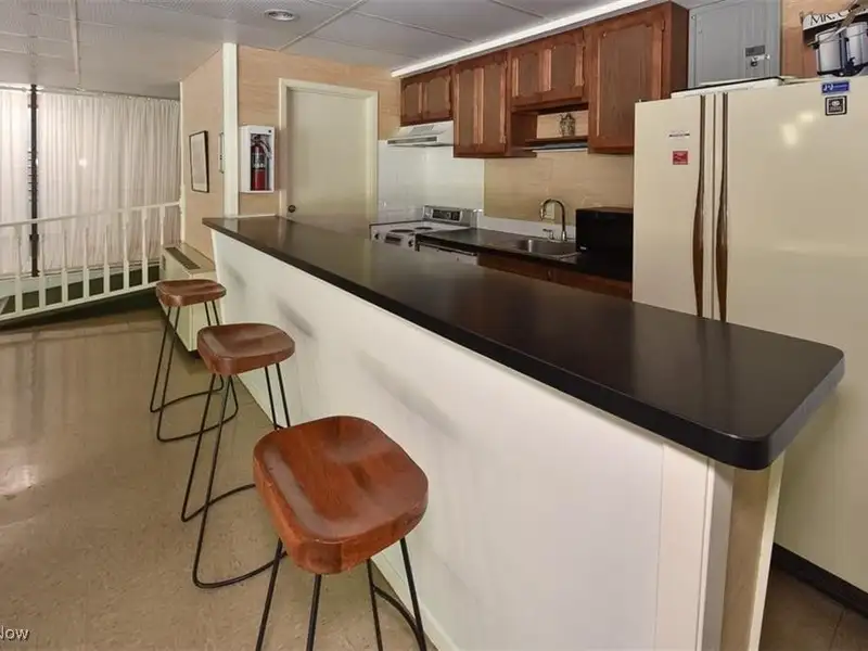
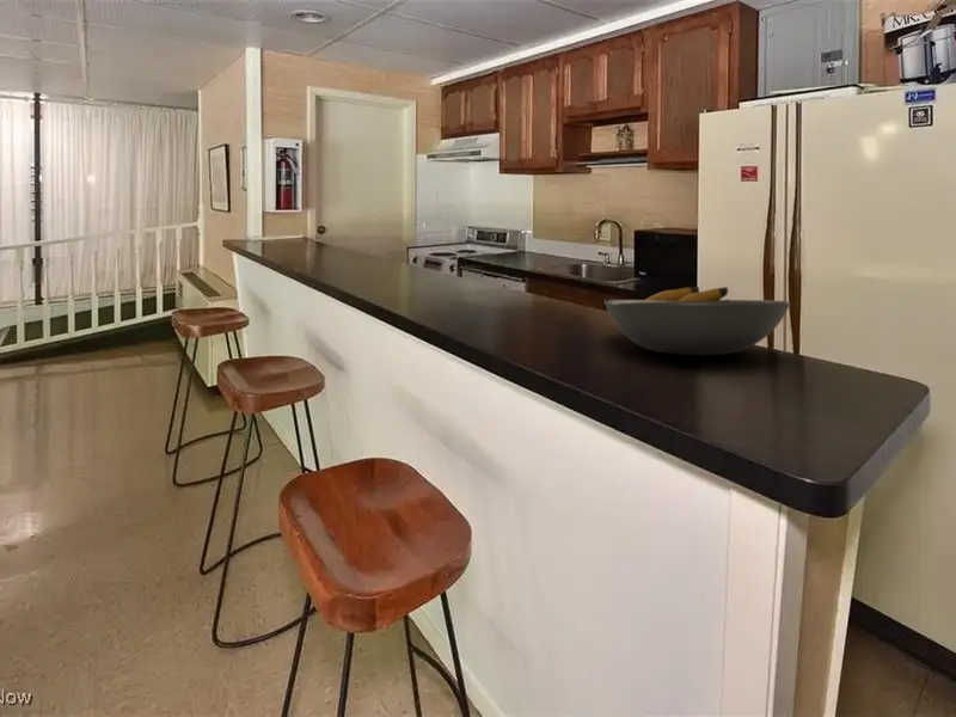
+ fruit bowl (692, 319)
